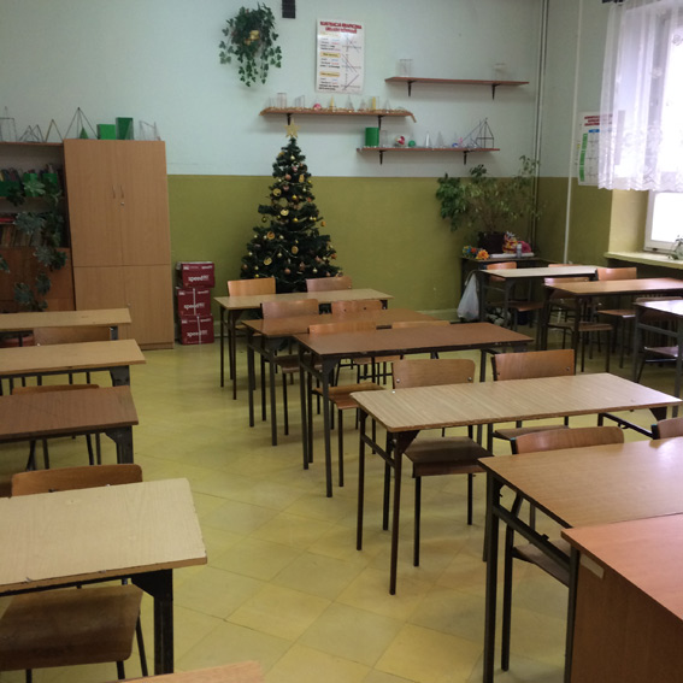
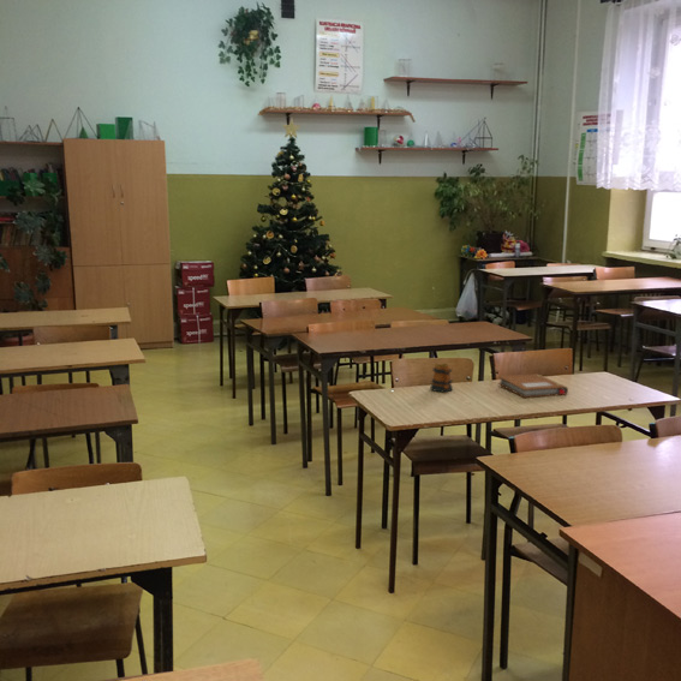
+ notebook (532, 384)
+ mug (442, 376)
